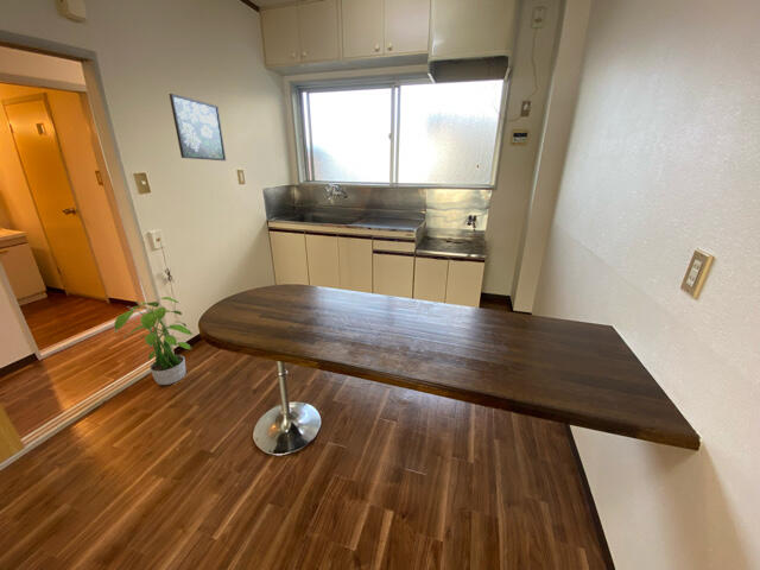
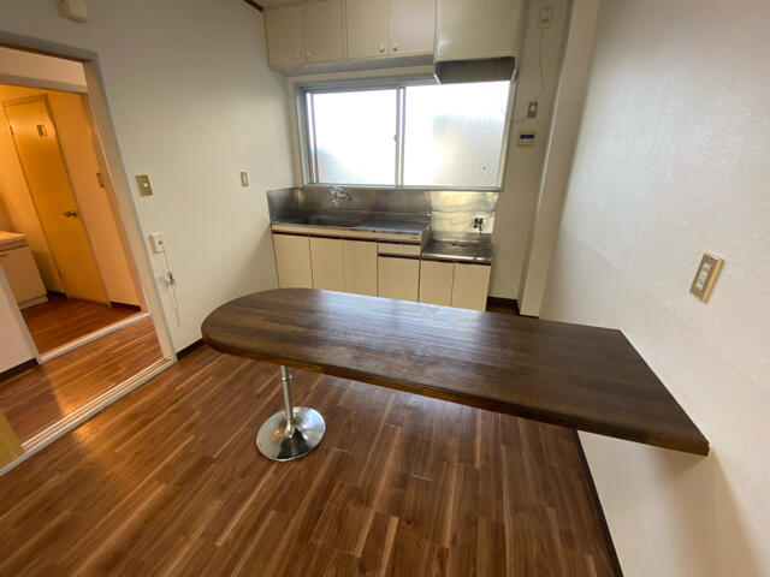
- potted plant (157, 343)
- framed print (200, 131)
